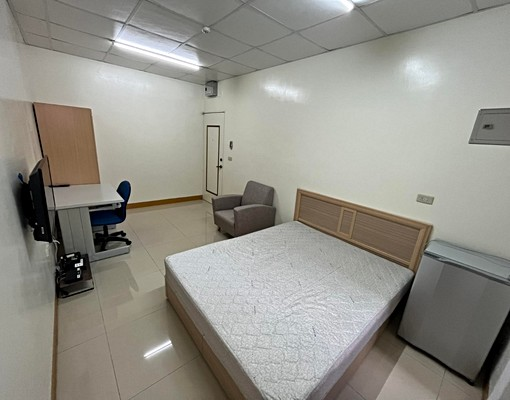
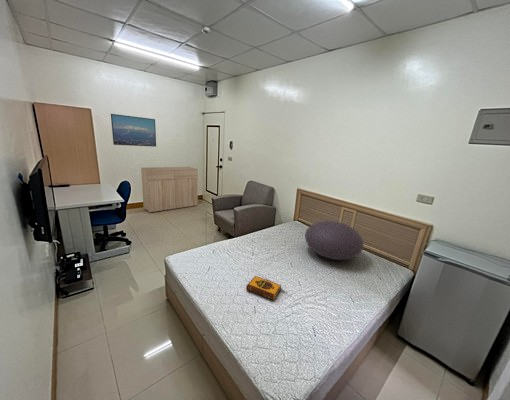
+ hardback book (263, 287)
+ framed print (135, 131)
+ cushion (333, 239)
+ dresser (171, 188)
